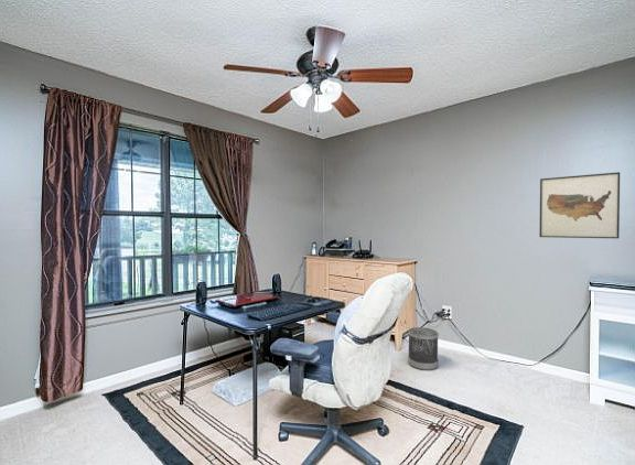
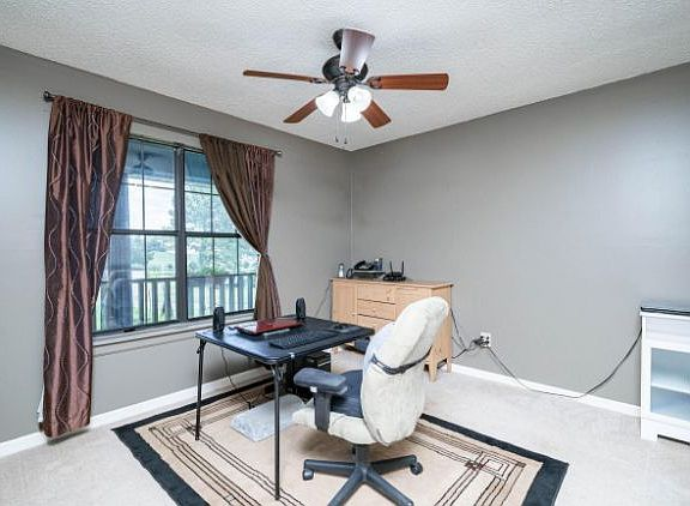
- wastebasket (422, 347)
- wall art (577, 206)
